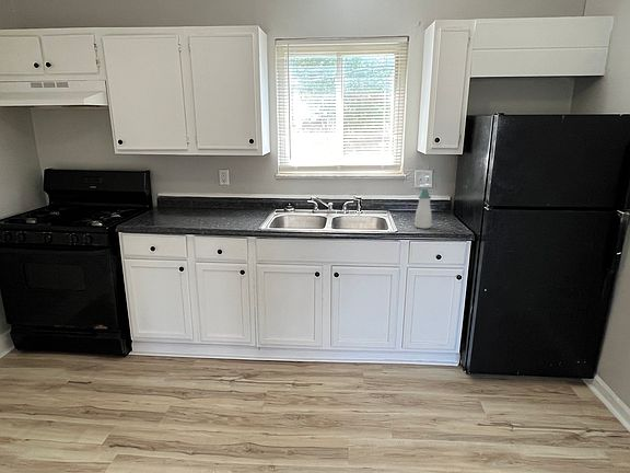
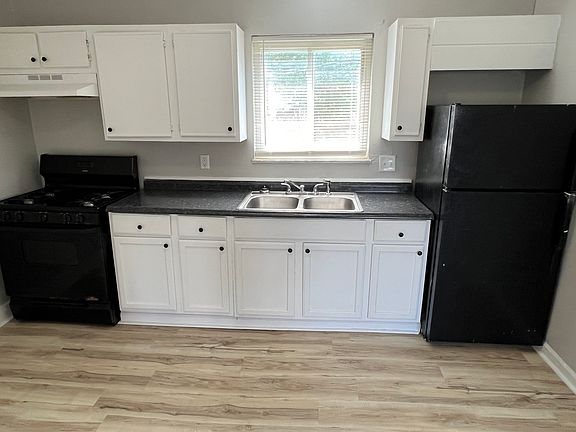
- soap bottle (423, 208)
